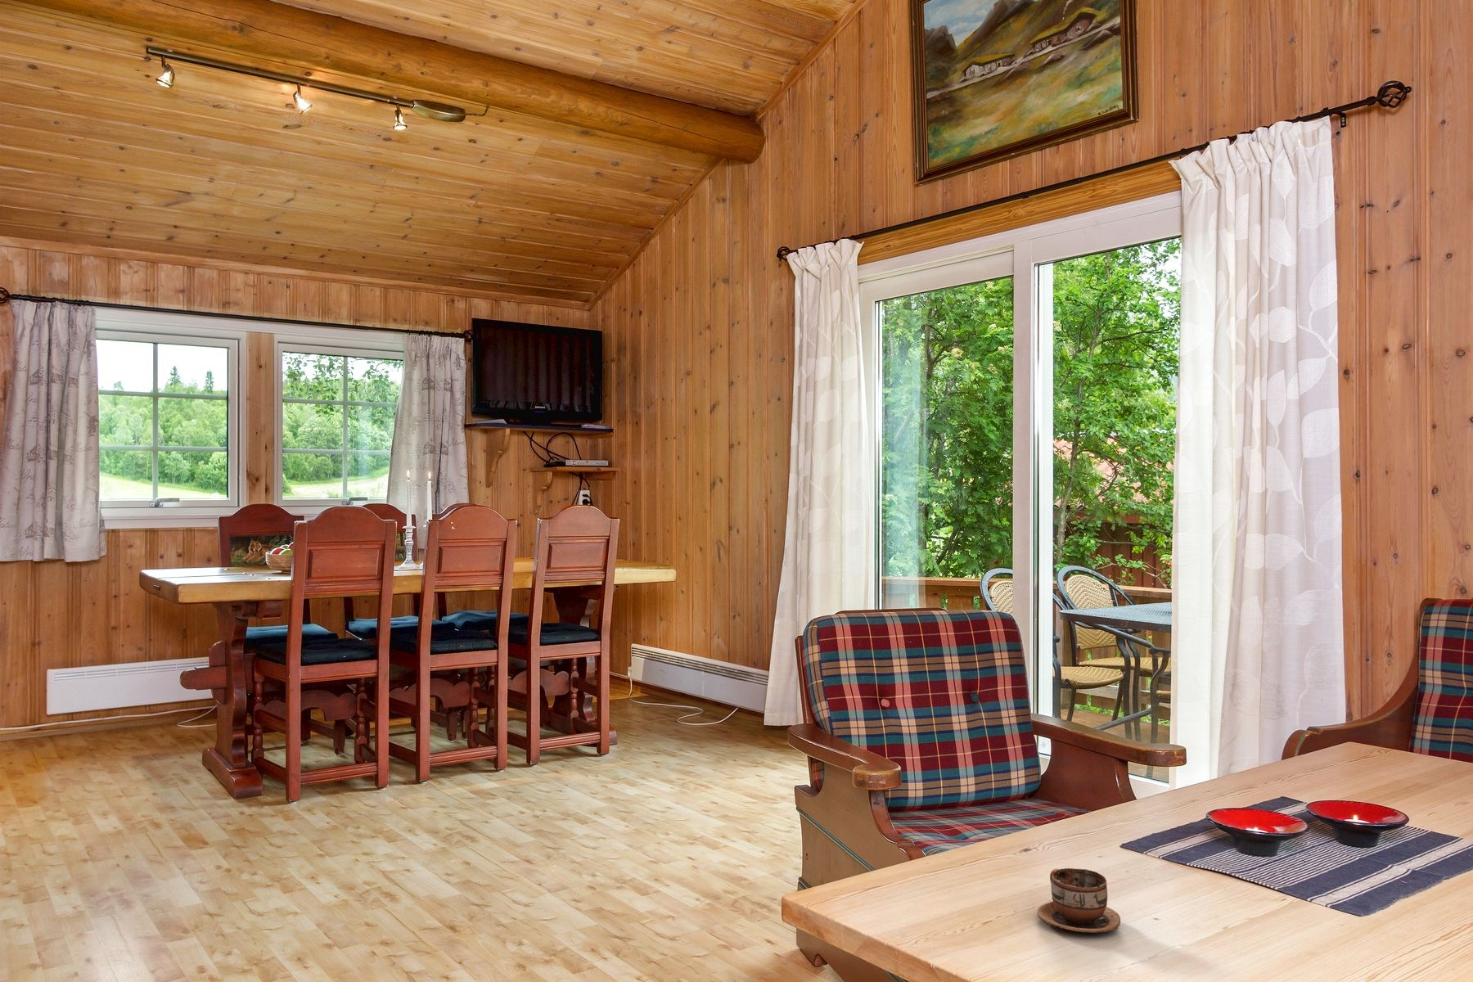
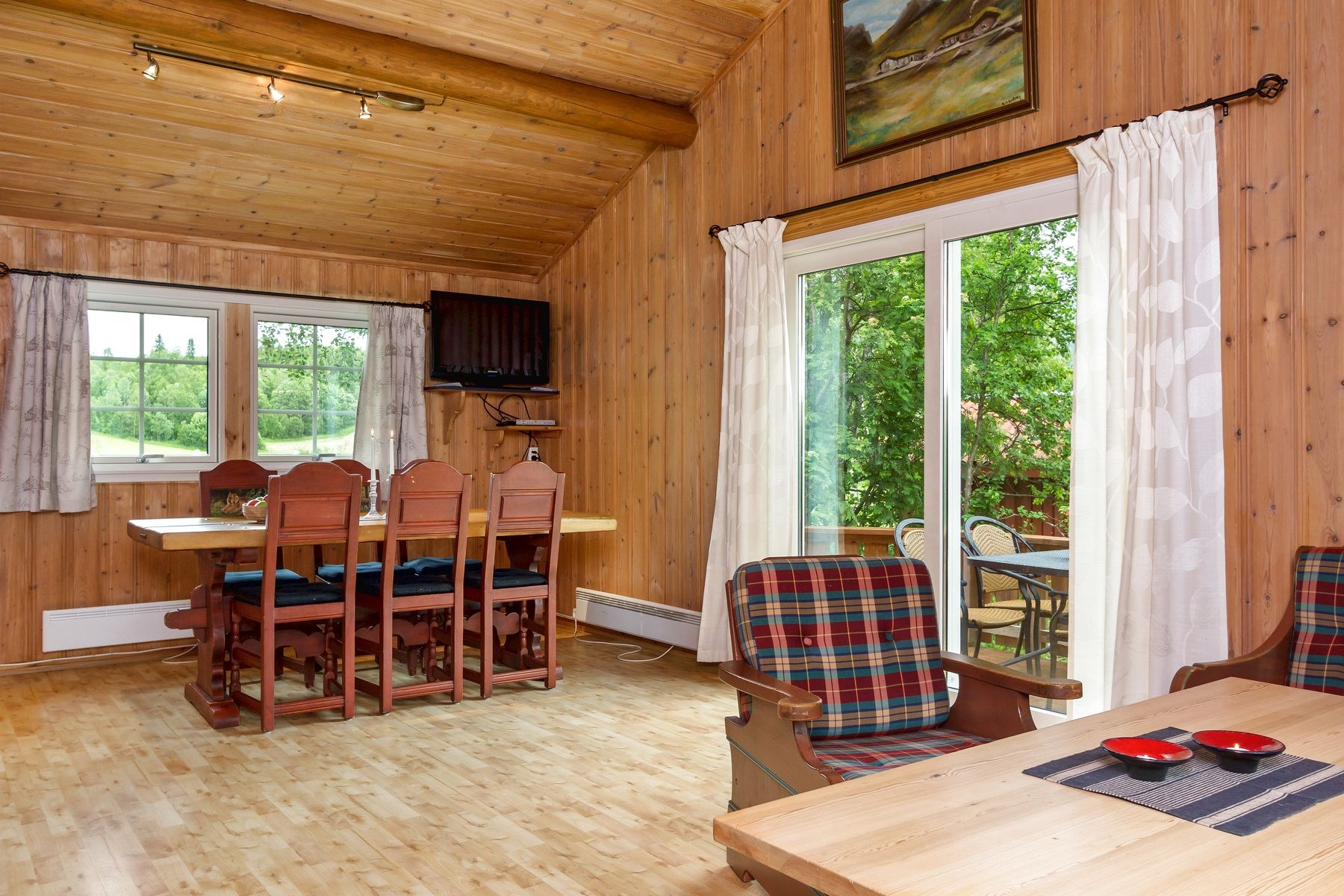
- cup (1077, 898)
